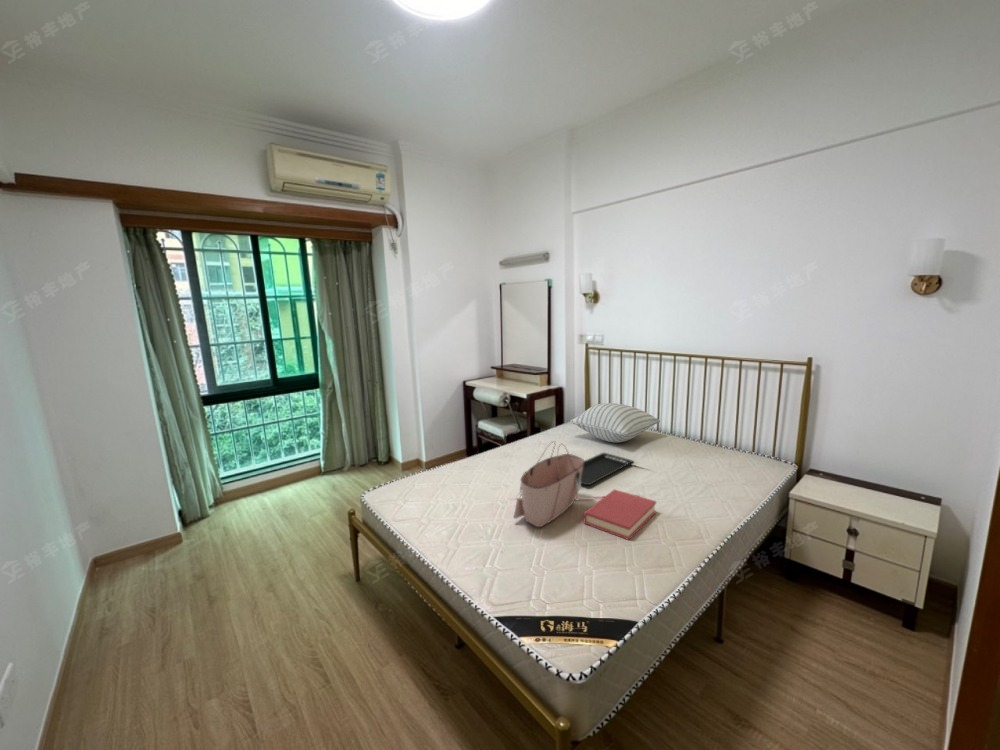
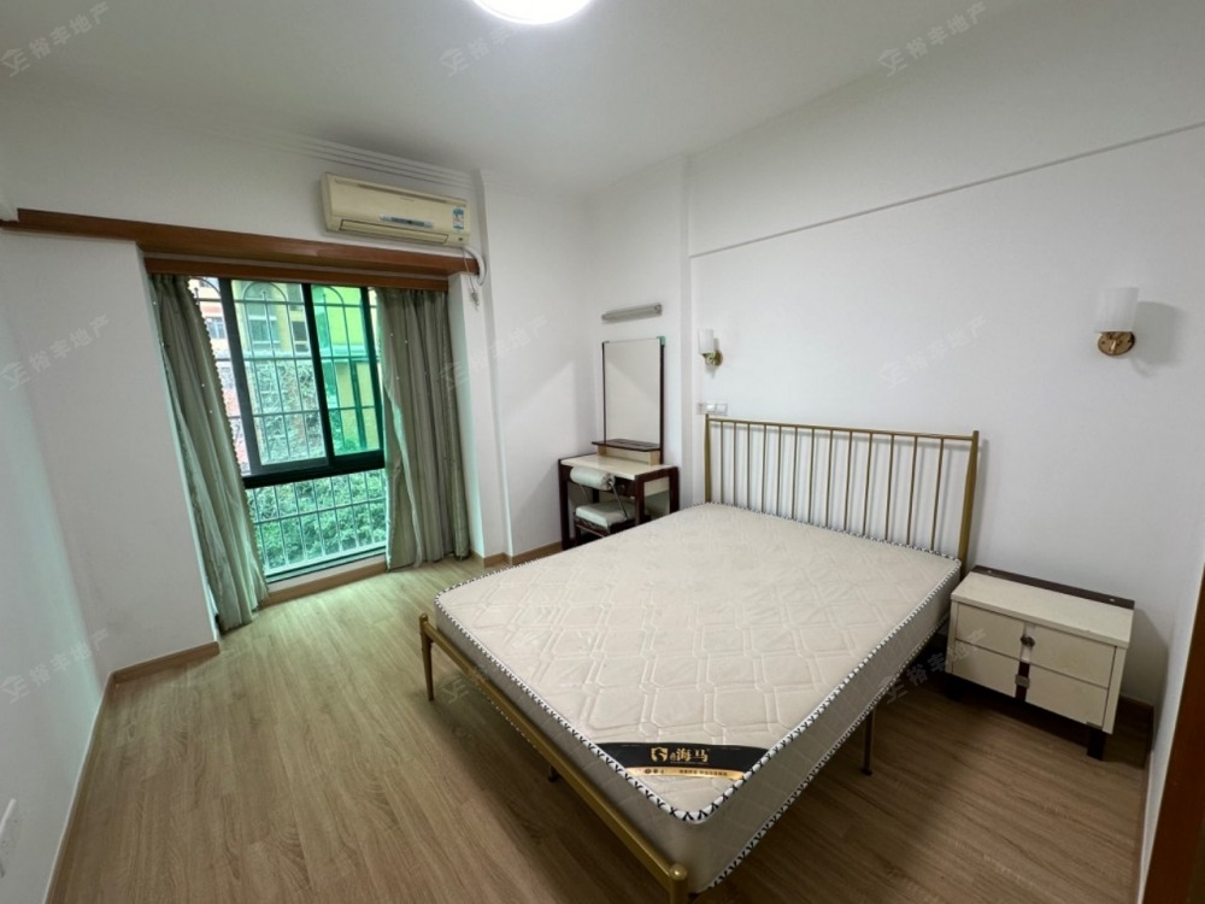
- tote bag (551, 477)
- hardback book (620, 512)
- serving tray (596, 469)
- pillow (614, 421)
